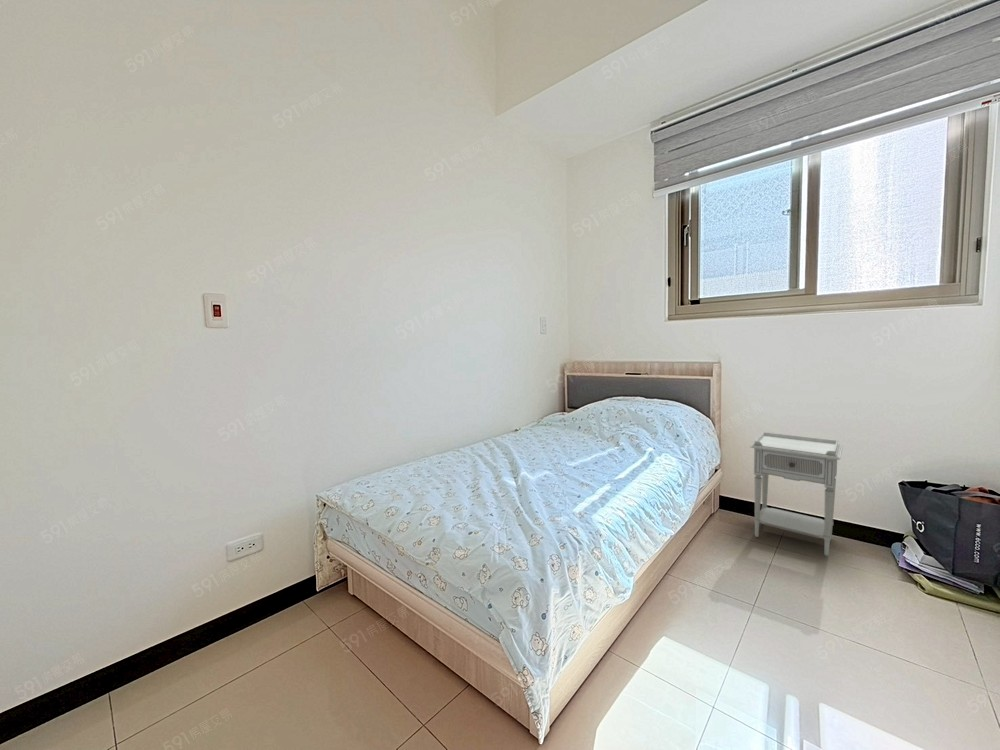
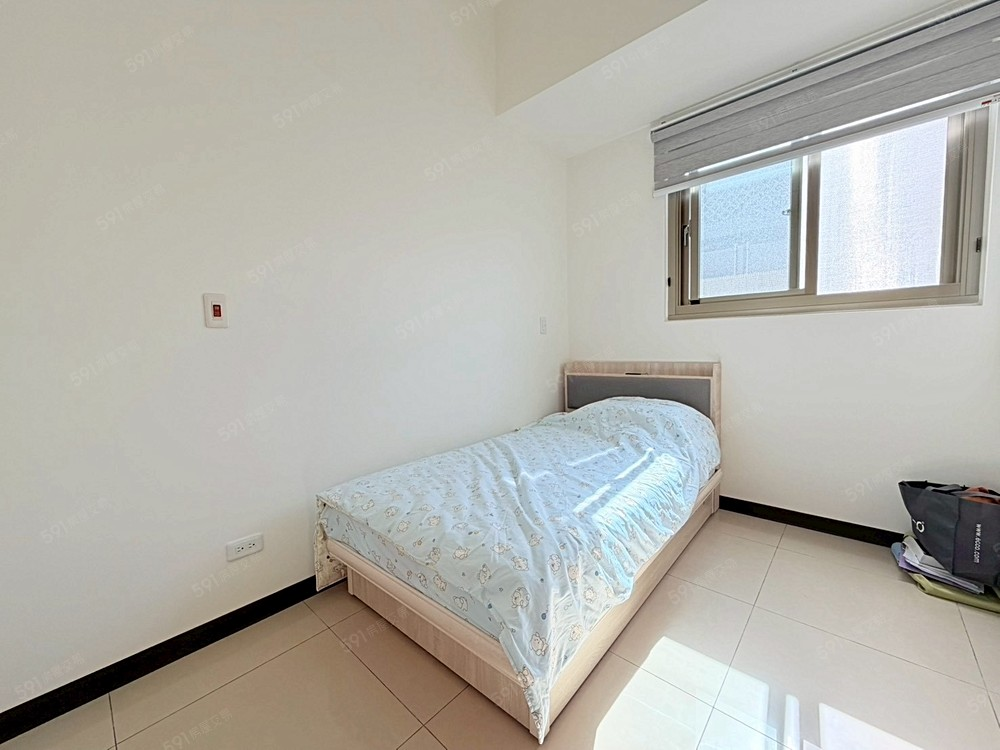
- nightstand (796, 480)
